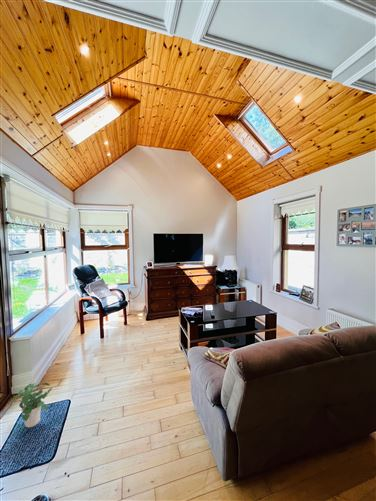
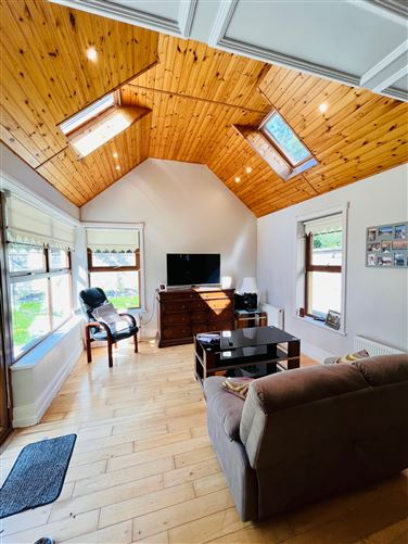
- potted plant (35, 402)
